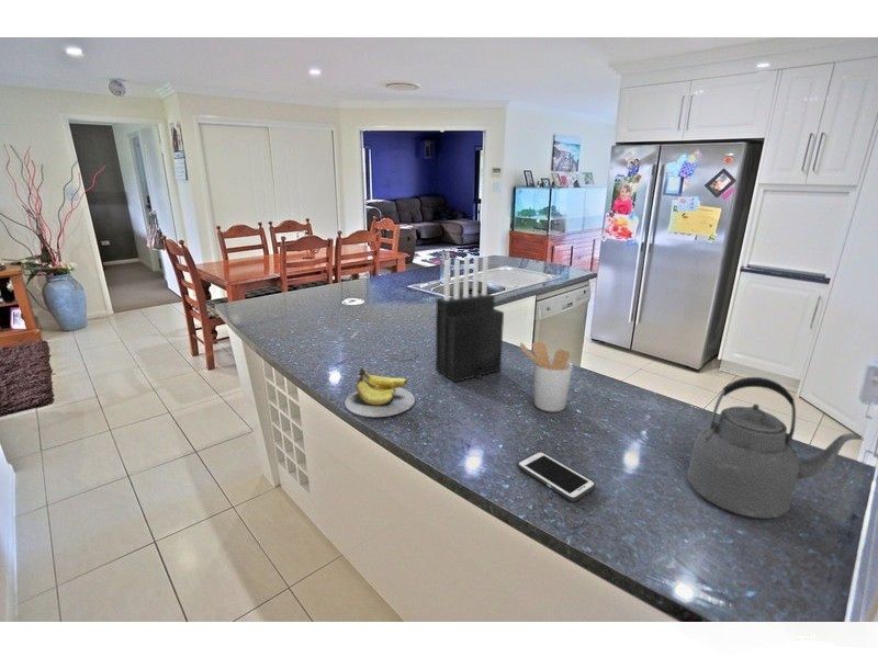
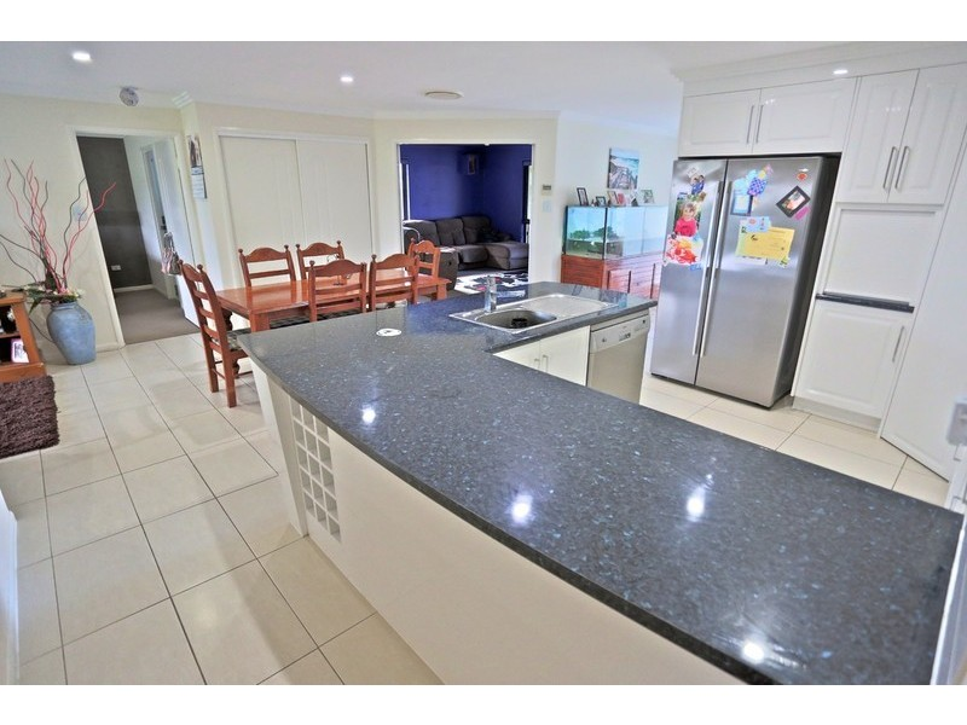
- utensil holder (542, 374)
- banana (379, 384)
- kettle (774, 441)
- cell phone (554, 474)
- knife block (472, 318)
